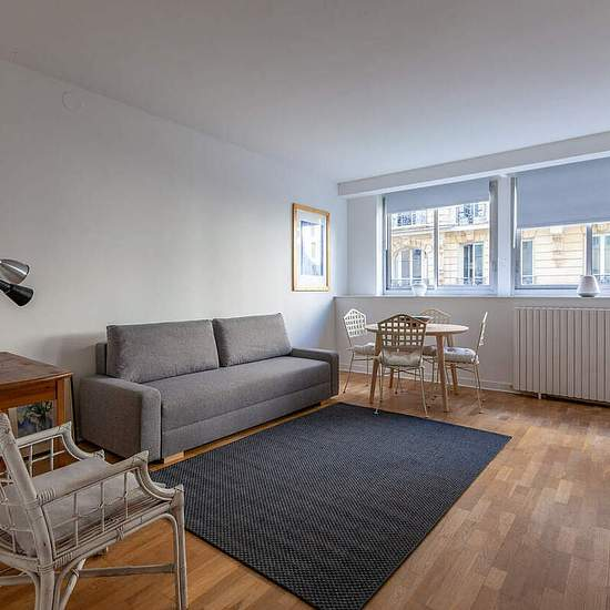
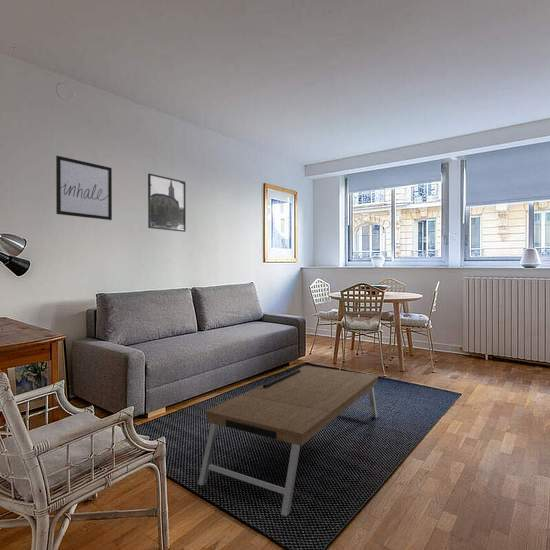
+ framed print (167, 203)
+ coffee table (304, 416)
+ wall art (85, 189)
